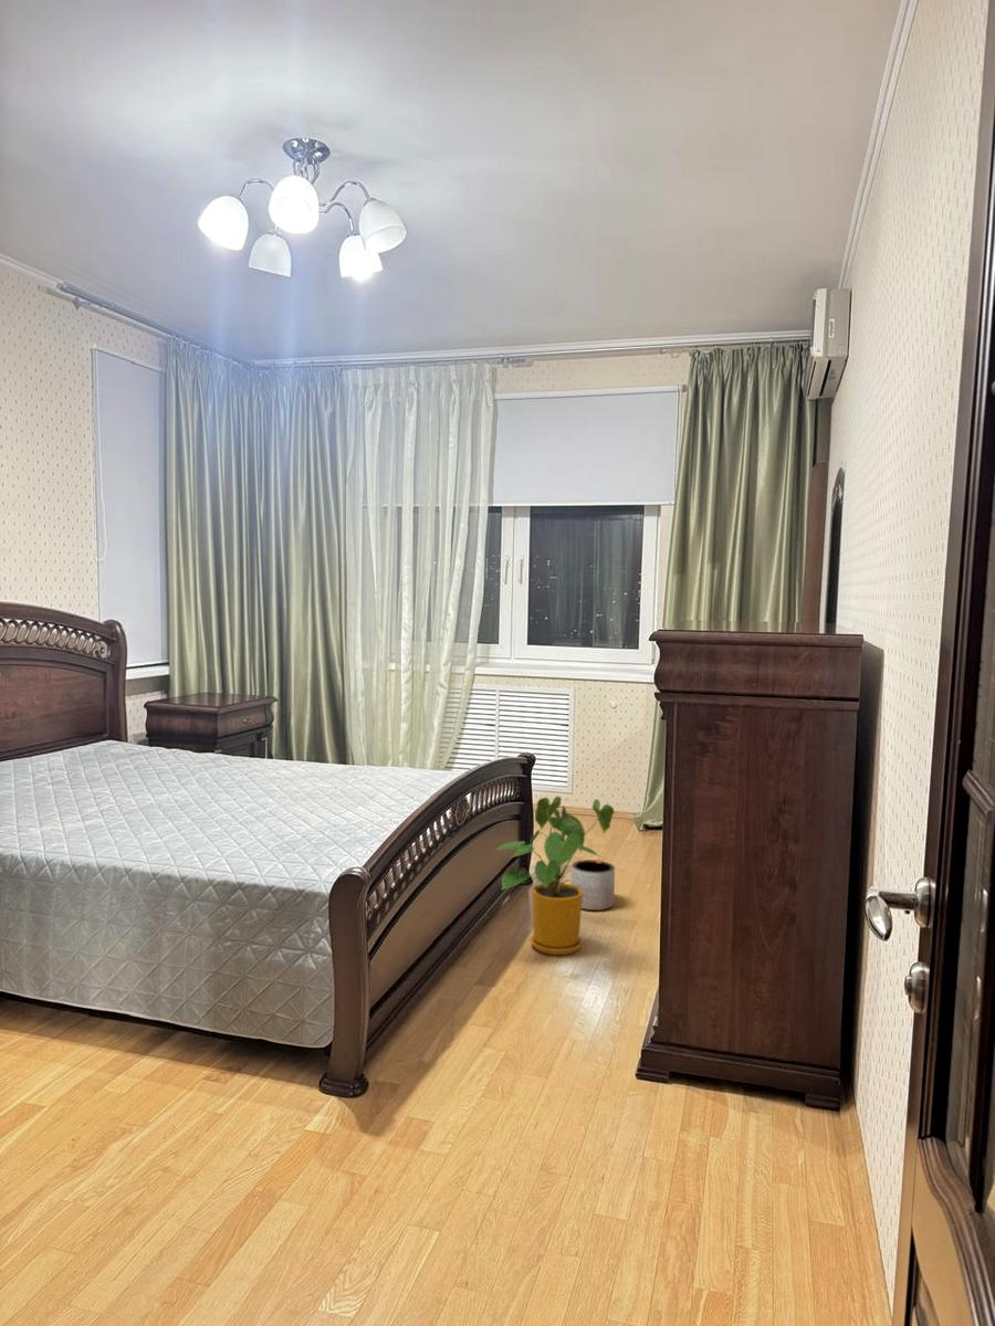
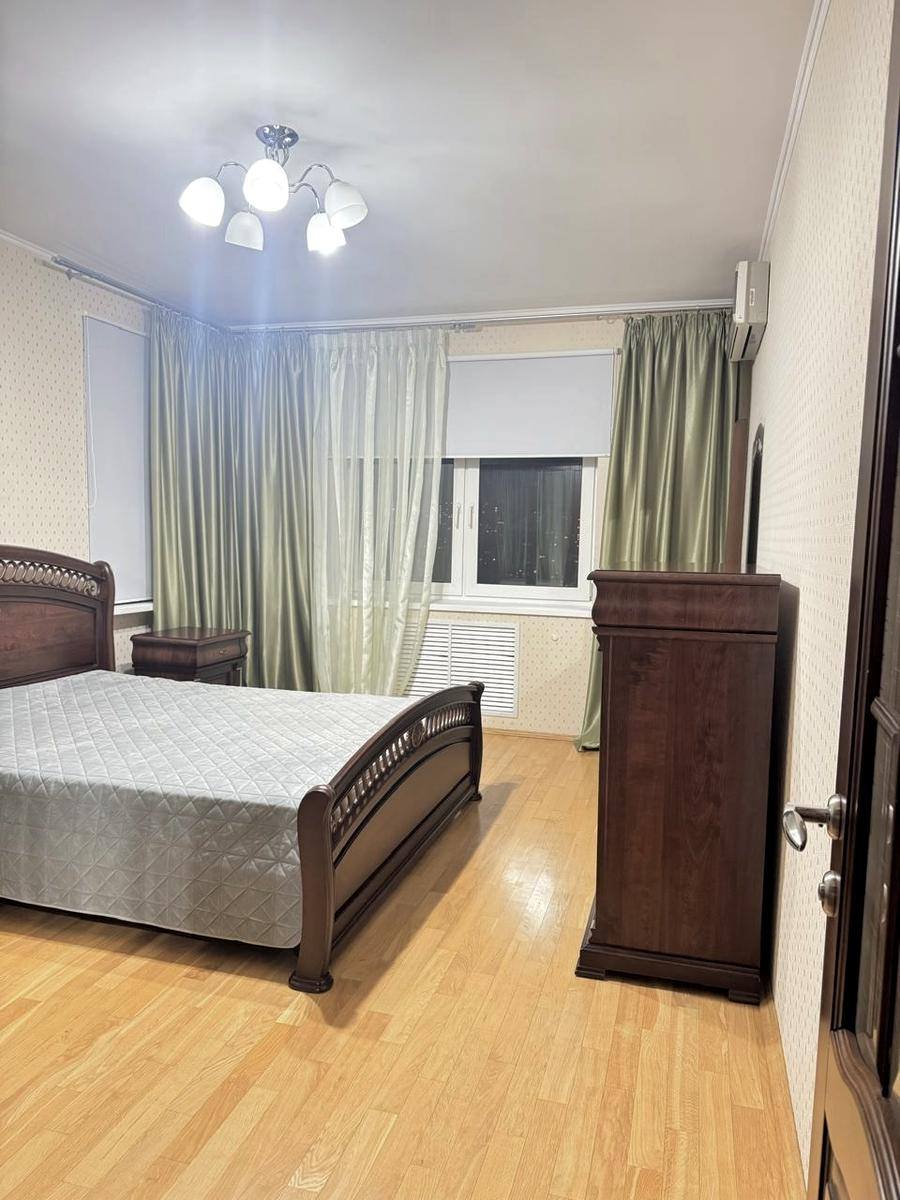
- planter (593, 884)
- house plant (554, 874)
